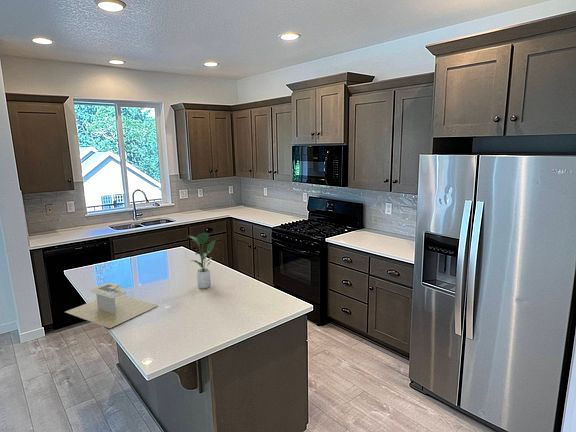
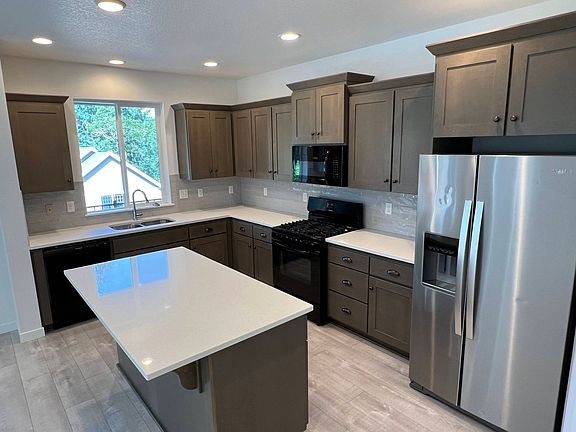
- architectural model (111, 296)
- potted plant (203, 258)
